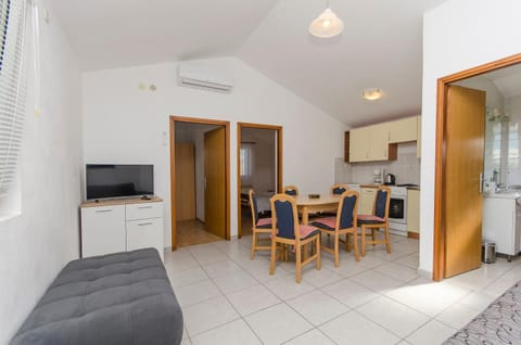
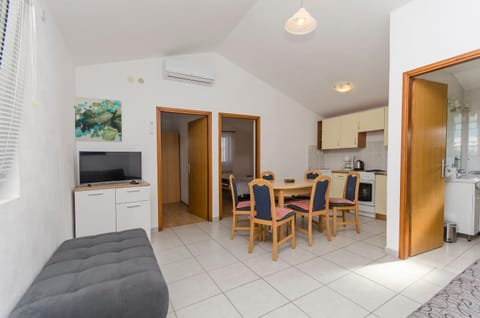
+ wall art (93, 119)
